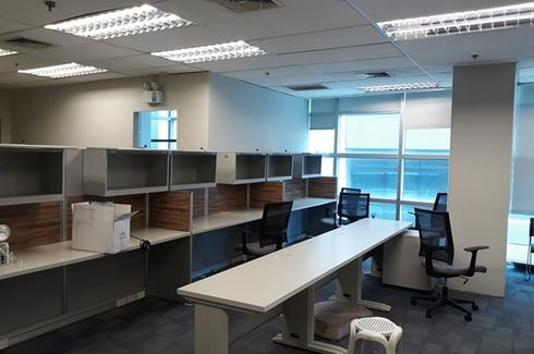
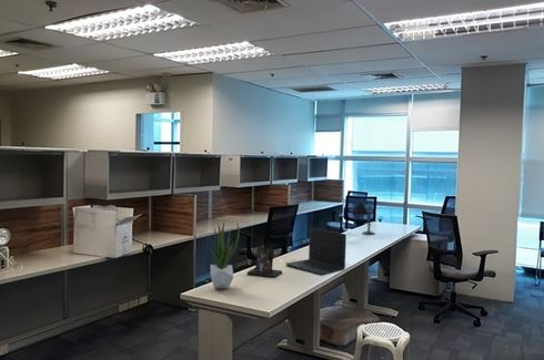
+ photo frame (264, 260)
+ potted plant (224, 255)
+ desk lamp (364, 214)
+ laptop (315, 249)
